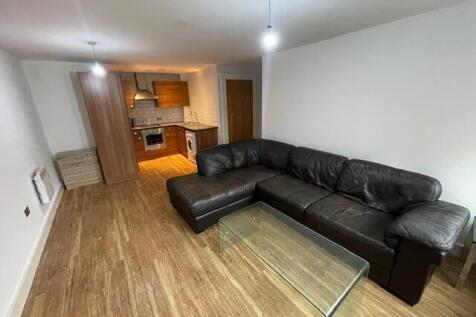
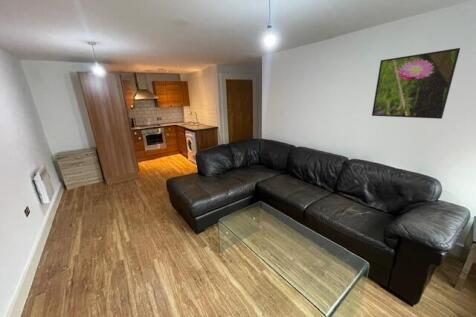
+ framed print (409, 87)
